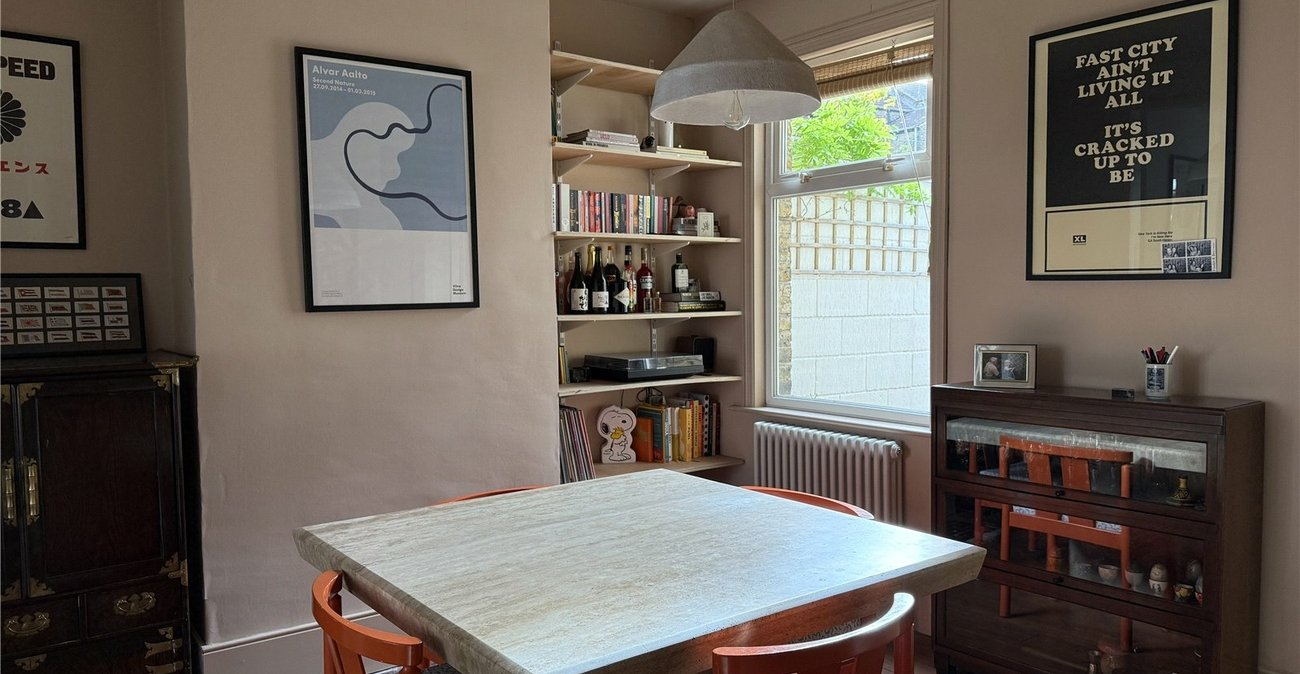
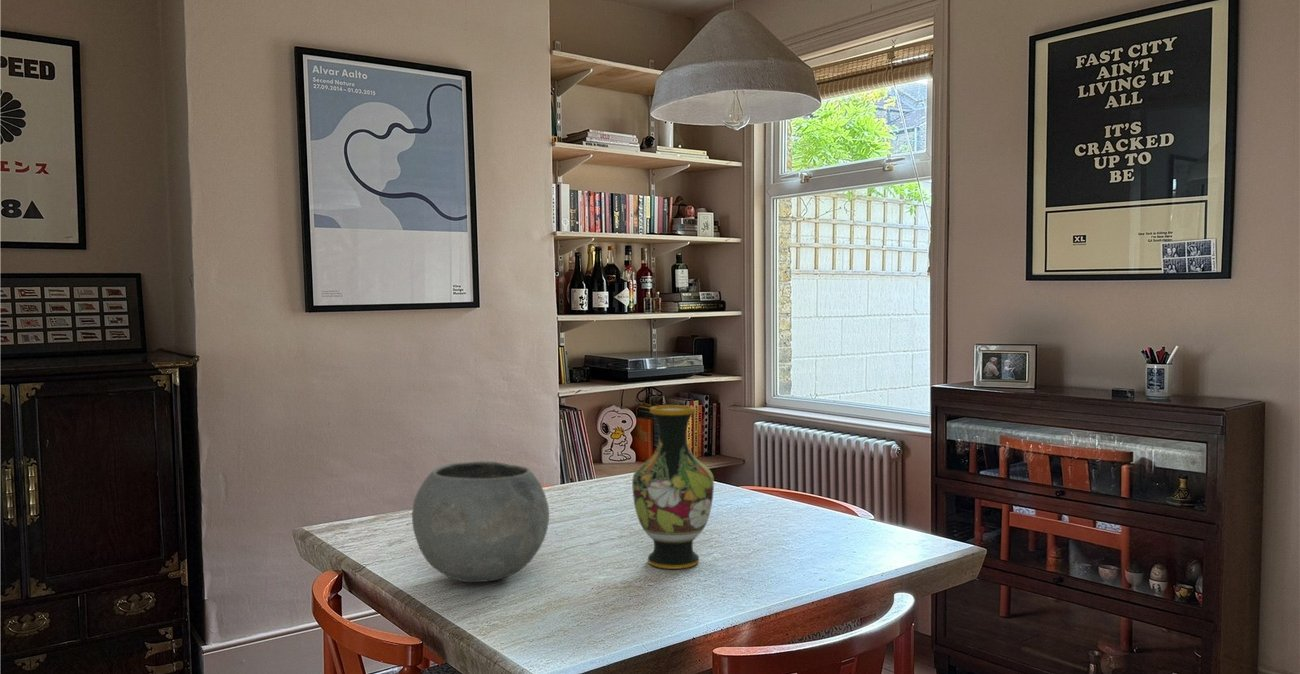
+ vase (673, 484)
+ bowl (481, 522)
